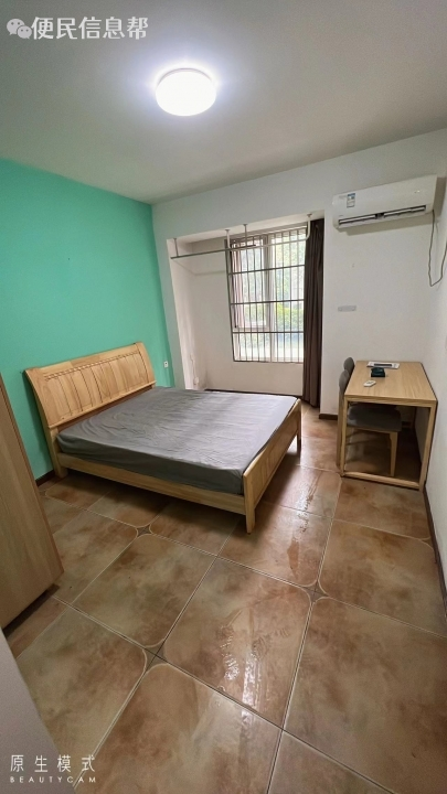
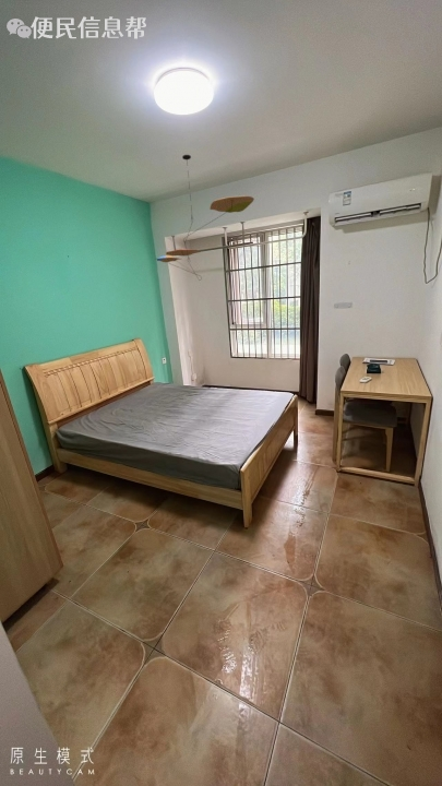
+ ceiling mobile (204, 225)
